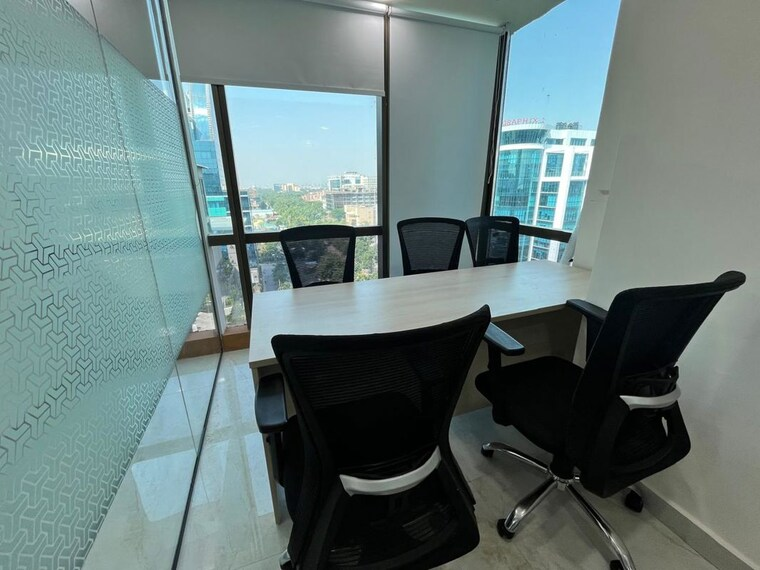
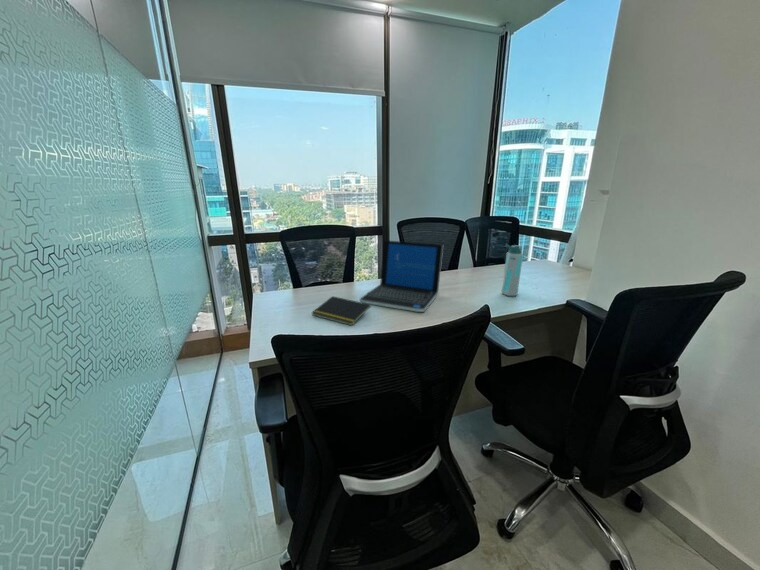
+ notepad (341, 309)
+ water bottle (511, 270)
+ laptop (402, 272)
